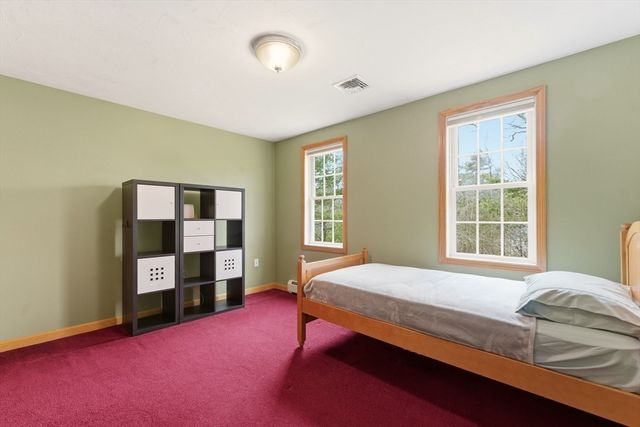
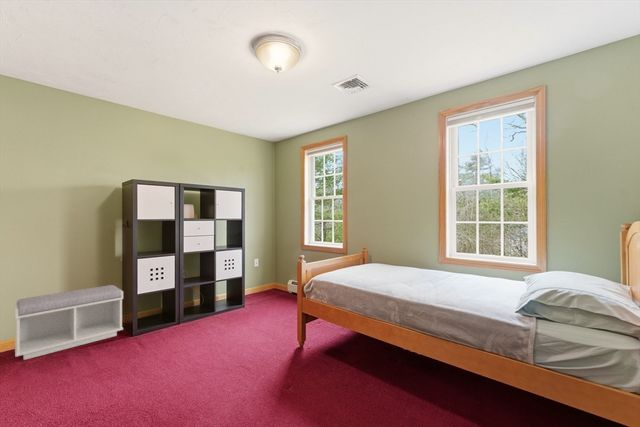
+ bench (72, 317)
